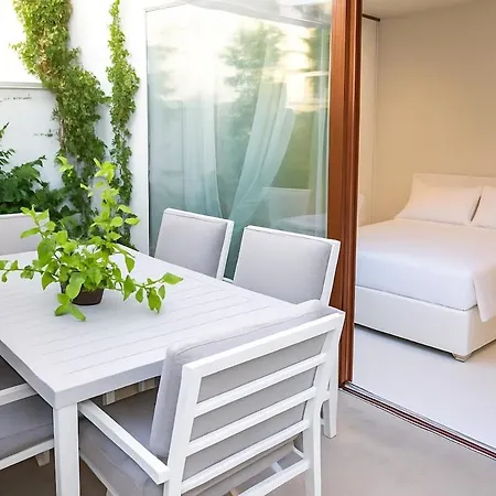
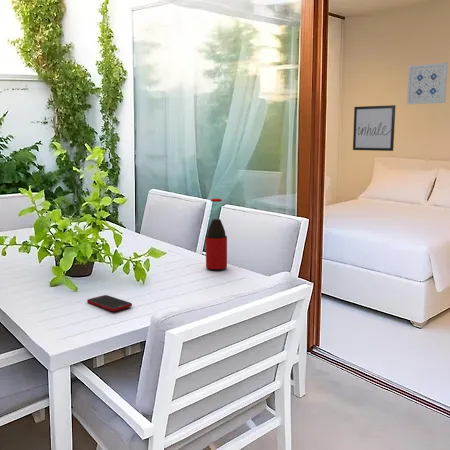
+ bottle (216, 233)
+ wall art (373, 128)
+ wall art (426, 84)
+ cell phone (109, 303)
